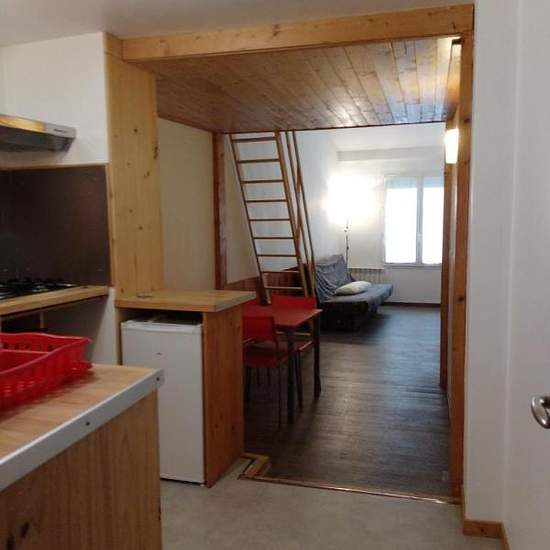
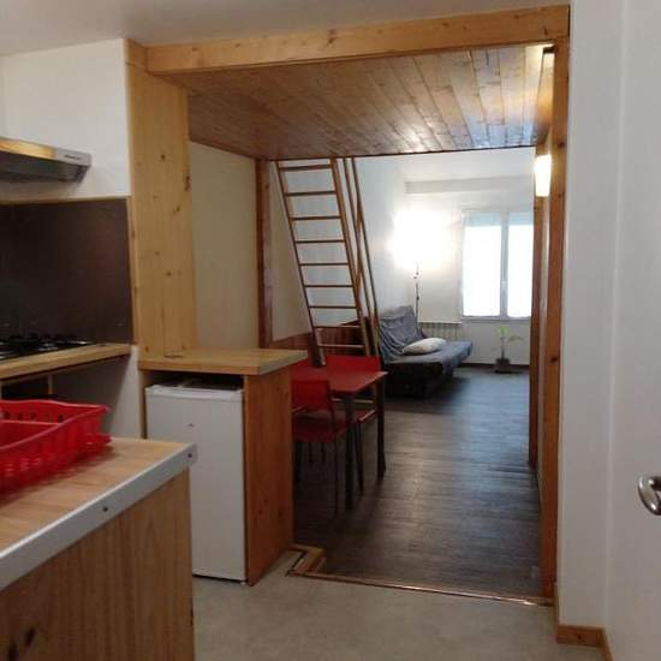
+ potted plant (505, 347)
